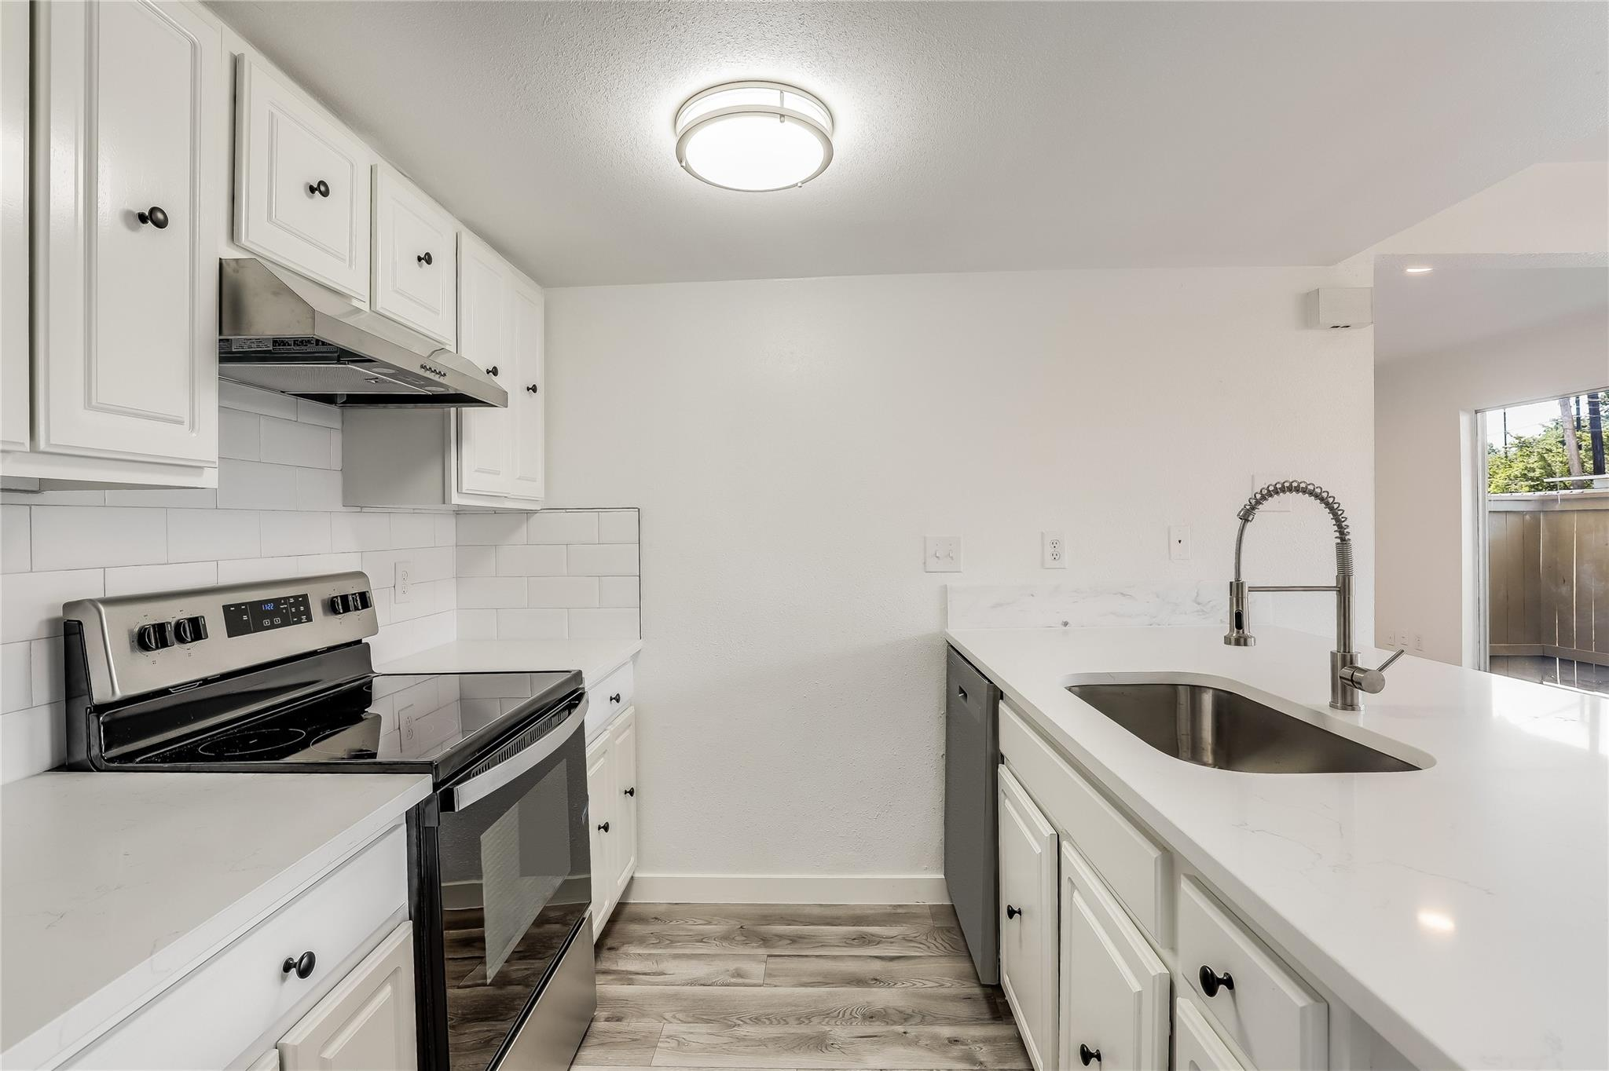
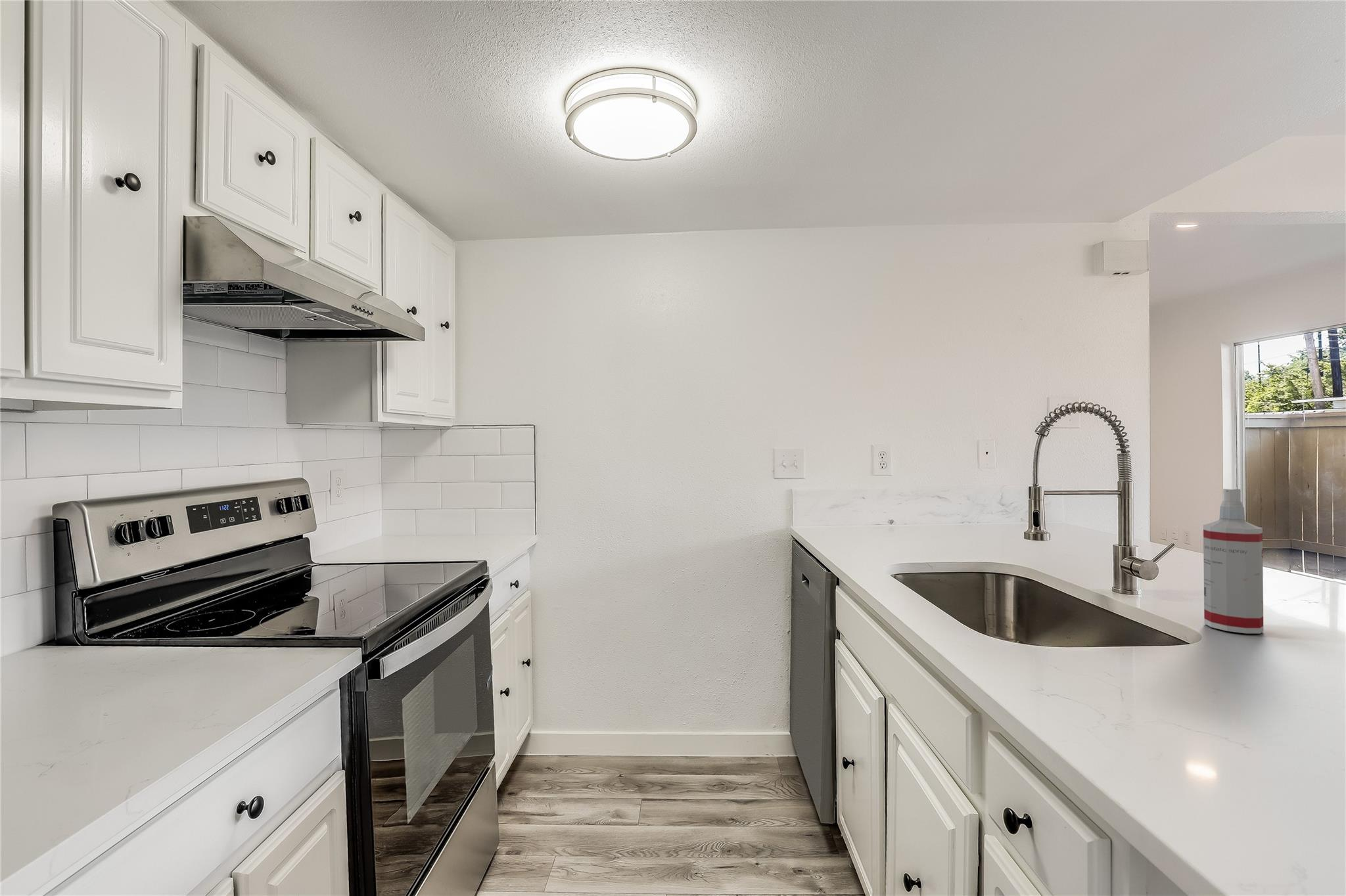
+ spray bottle (1232, 558)
